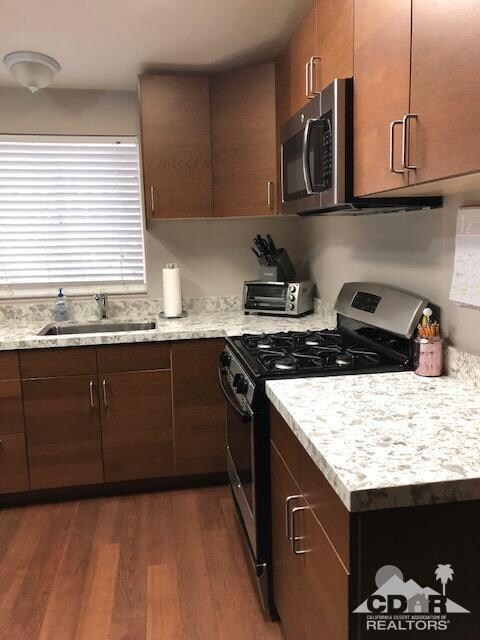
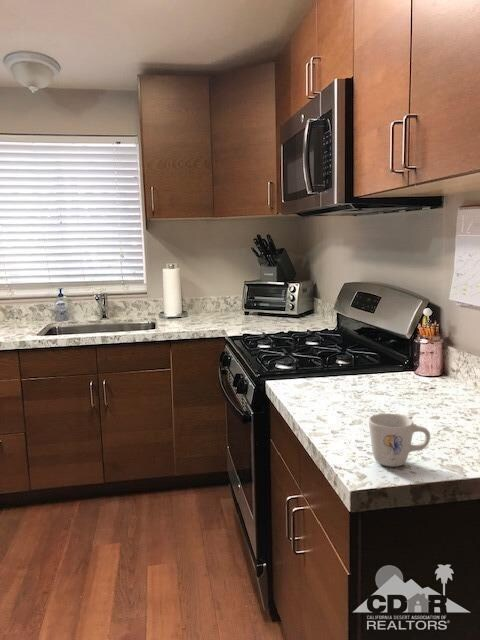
+ mug (399, 441)
